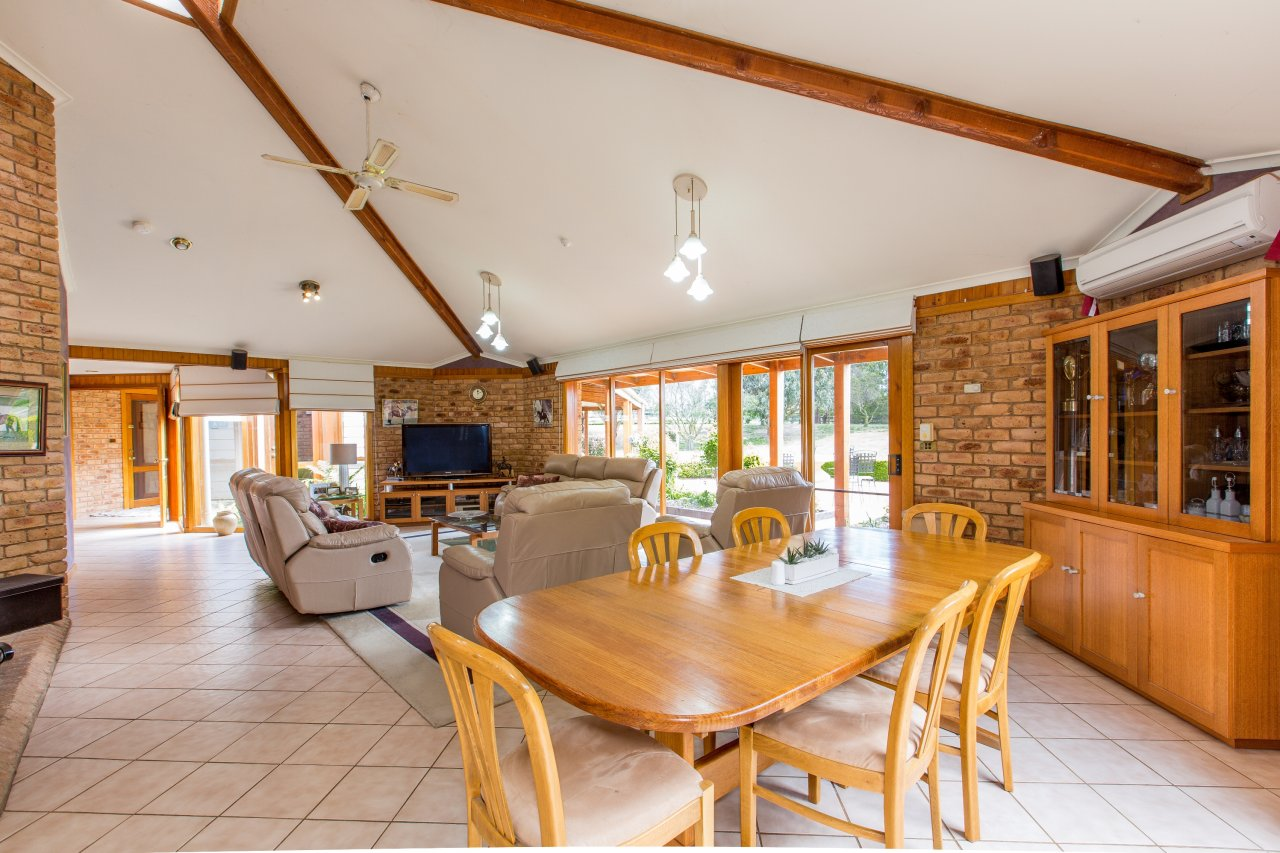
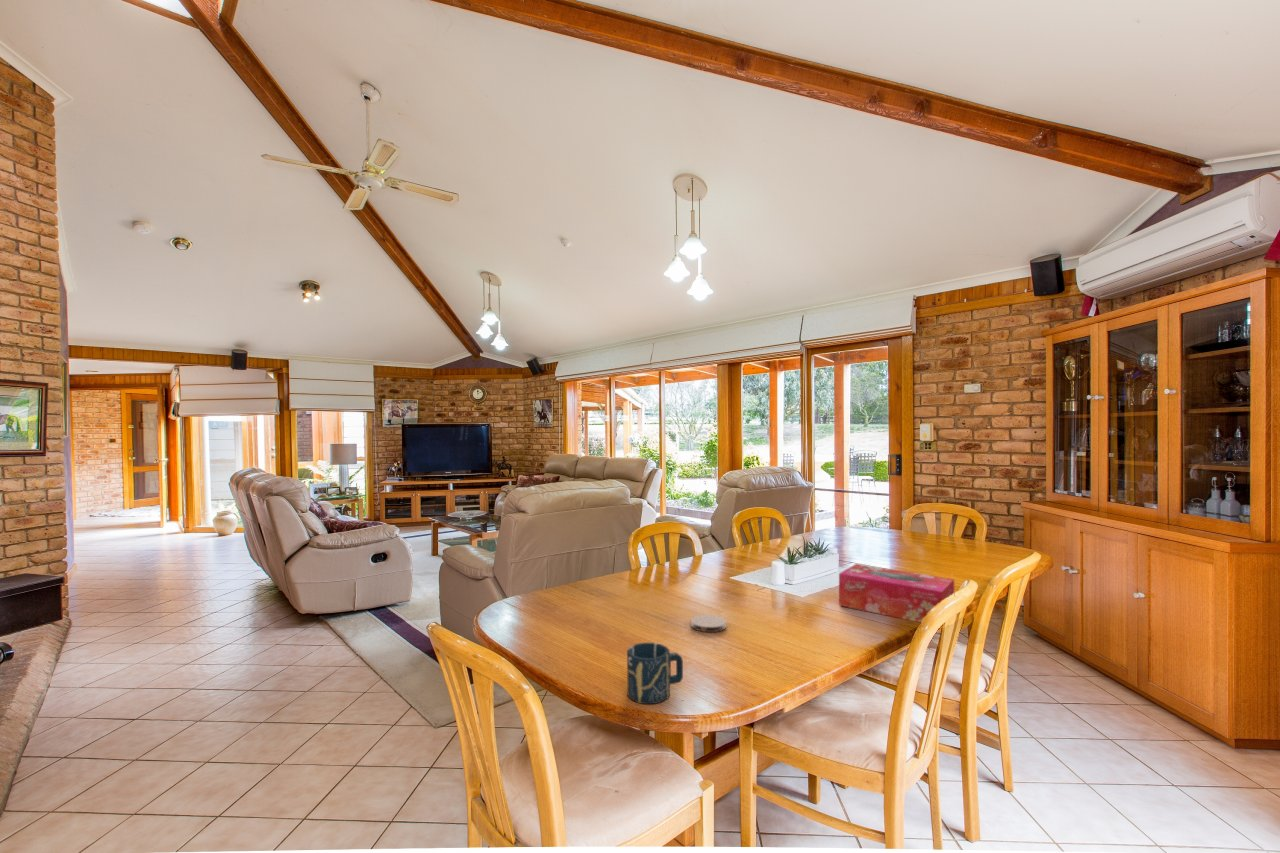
+ coaster (708, 623)
+ cup (655, 671)
+ tissue box (895, 592)
